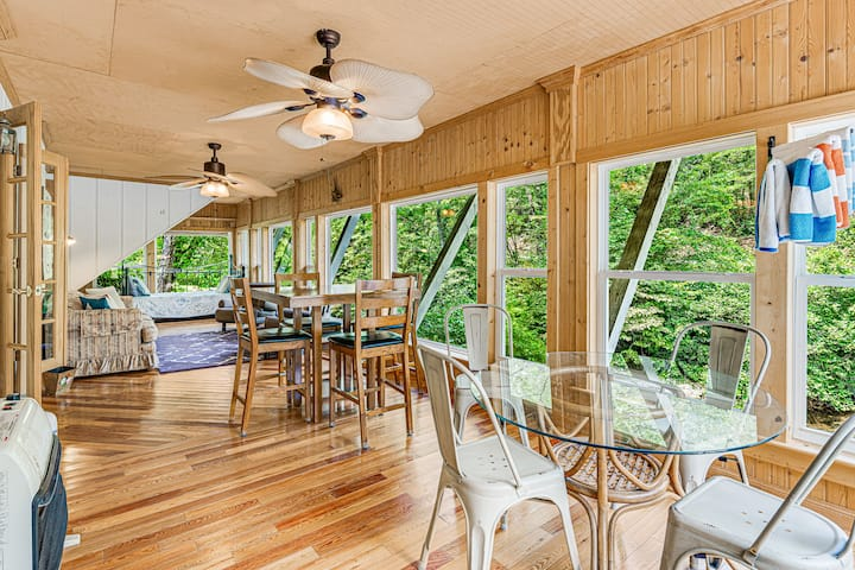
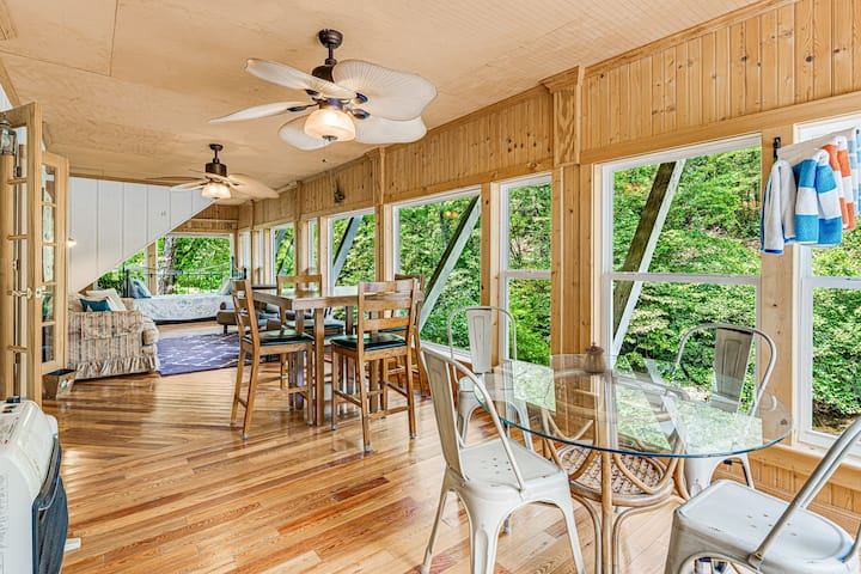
+ teapot (593, 356)
